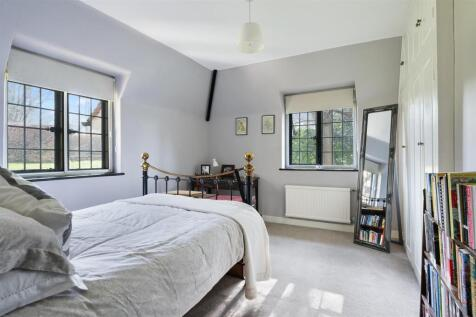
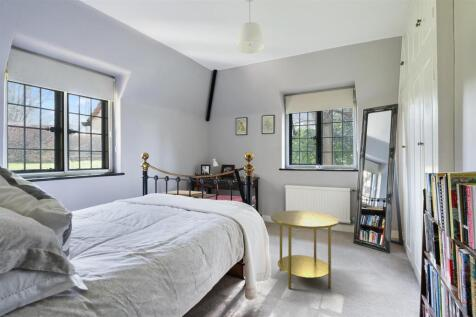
+ side table (303, 255)
